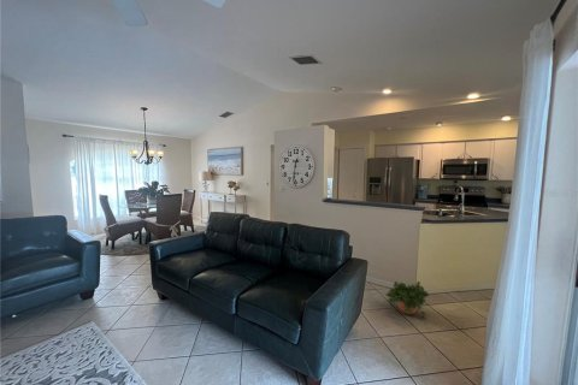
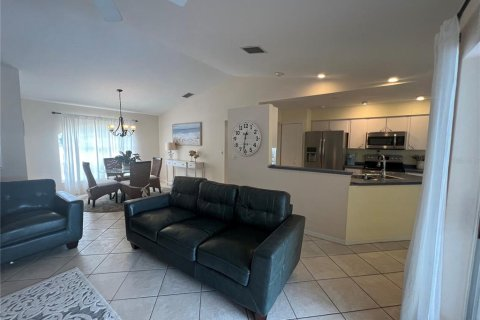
- potted plant (406, 297)
